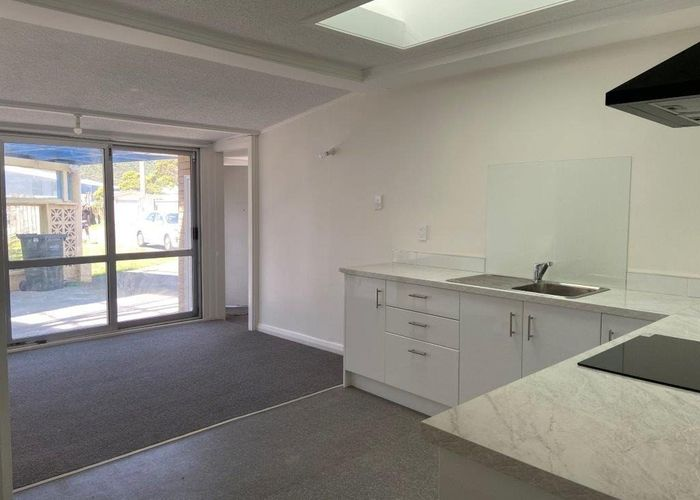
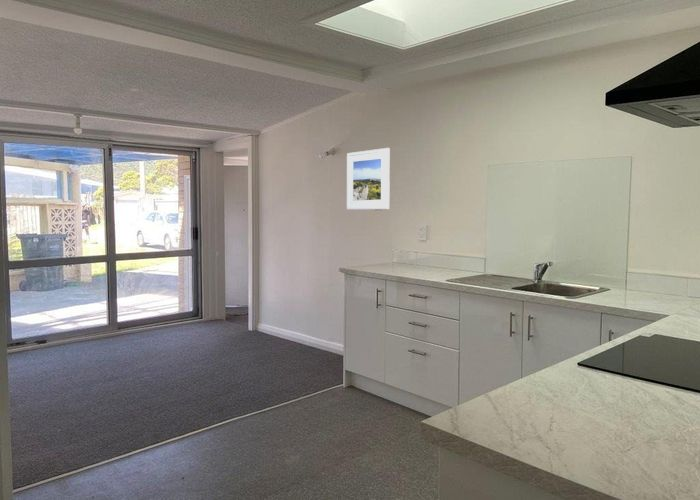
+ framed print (367, 180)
